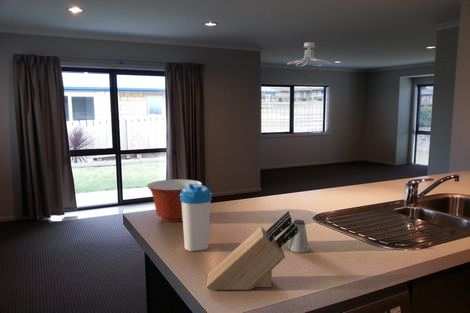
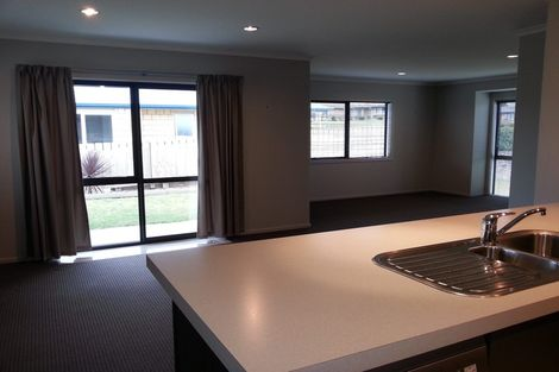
- knife block (251, 248)
- saltshaker (298, 234)
- water bottle (196, 216)
- mixing bowl (175, 201)
- ceiling light fixture (309, 53)
